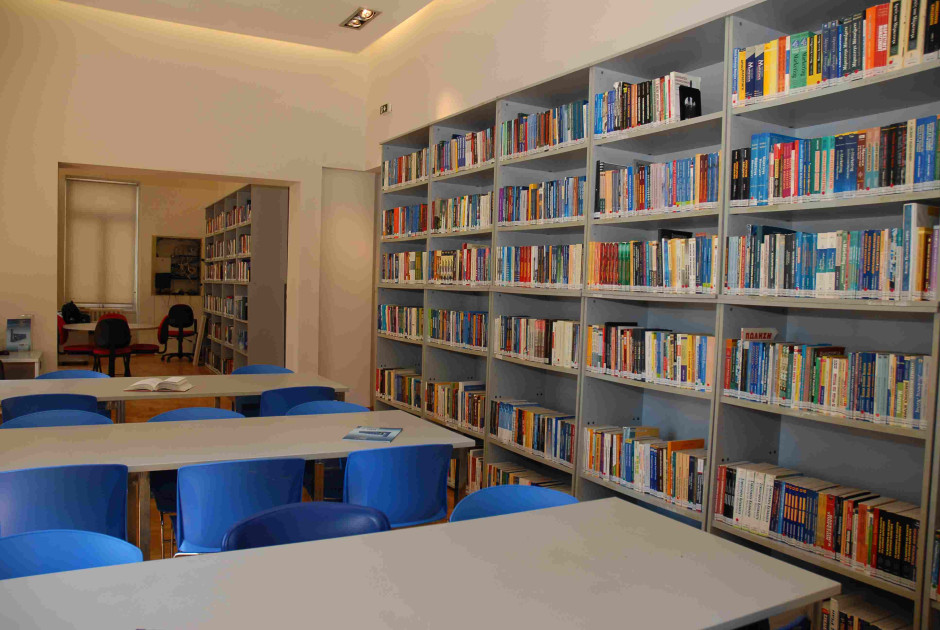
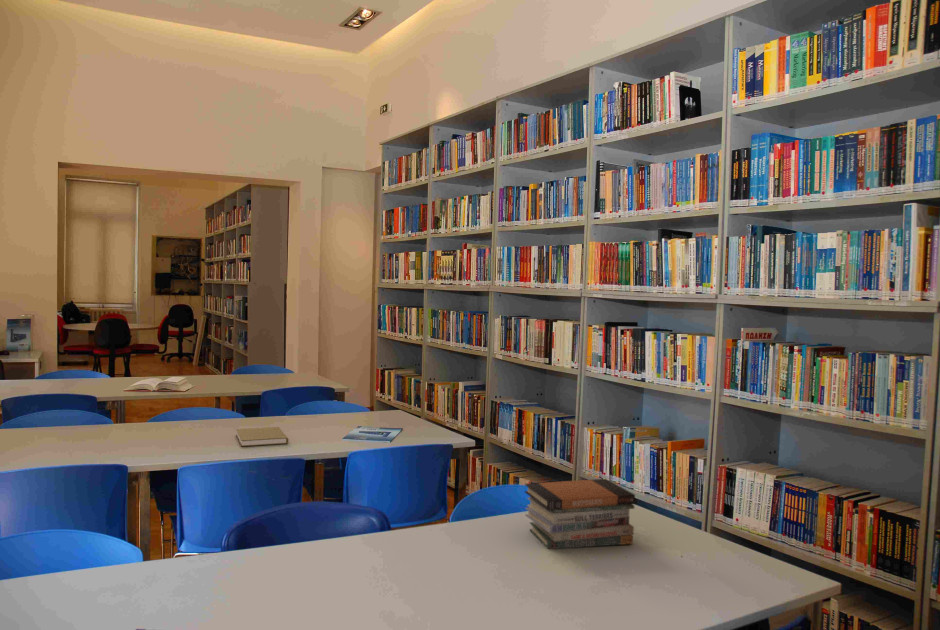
+ book (261, 436)
+ book stack (578, 513)
